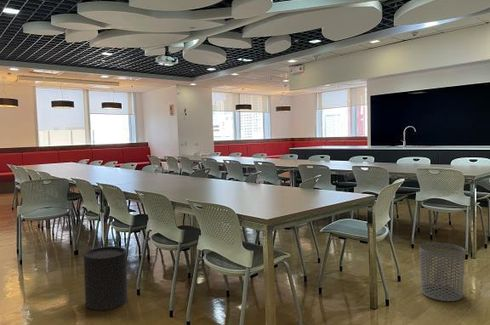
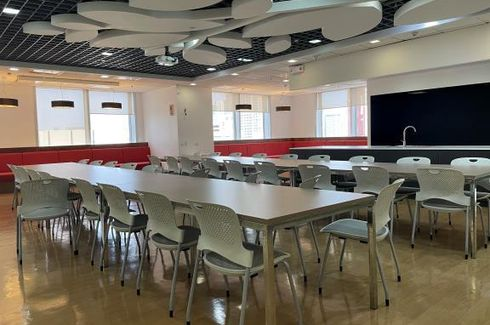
- trash can (106, 276)
- waste bin (441, 271)
